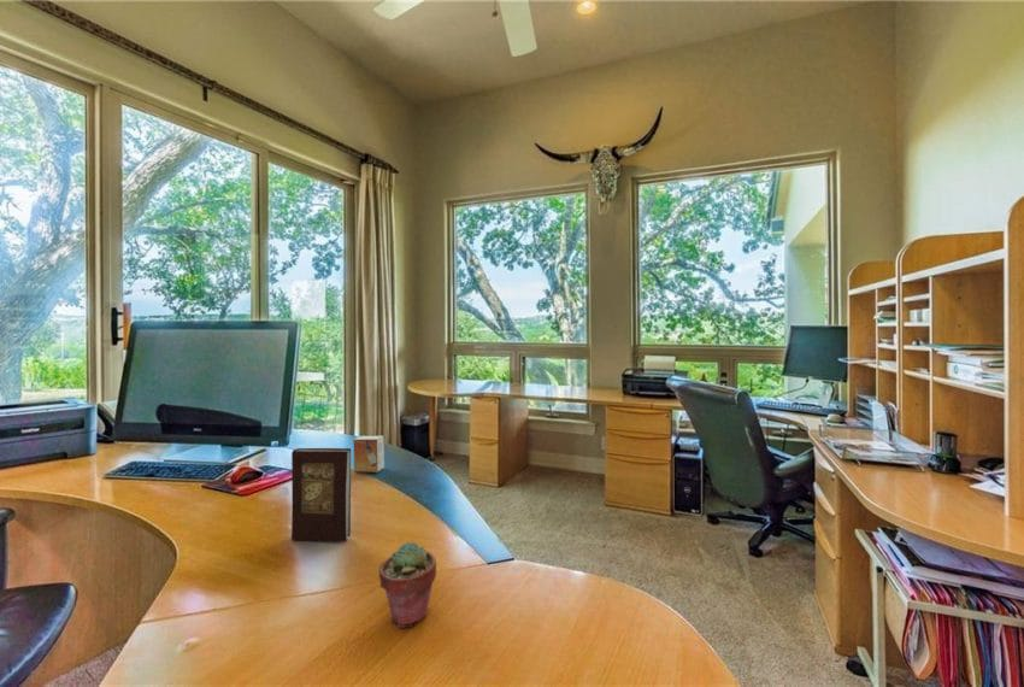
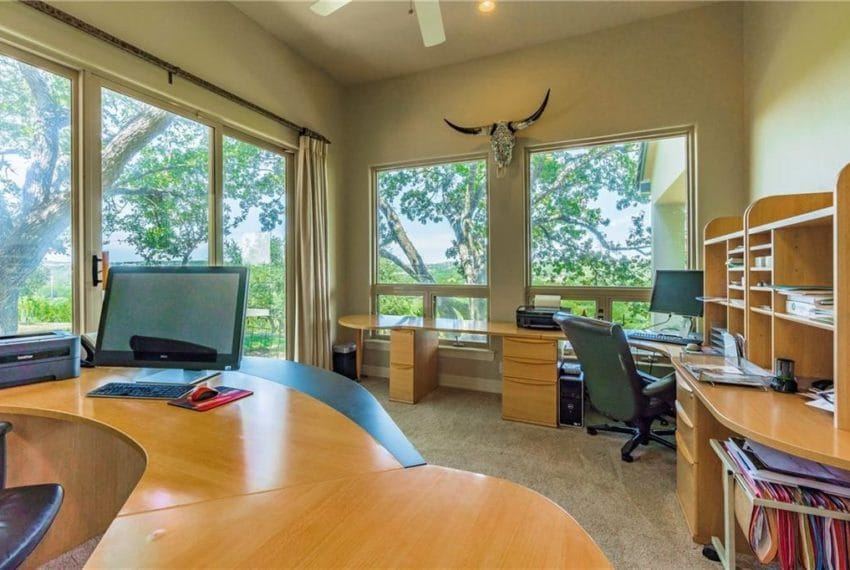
- potted succulent (408, 577)
- book (322, 493)
- small box (369, 453)
